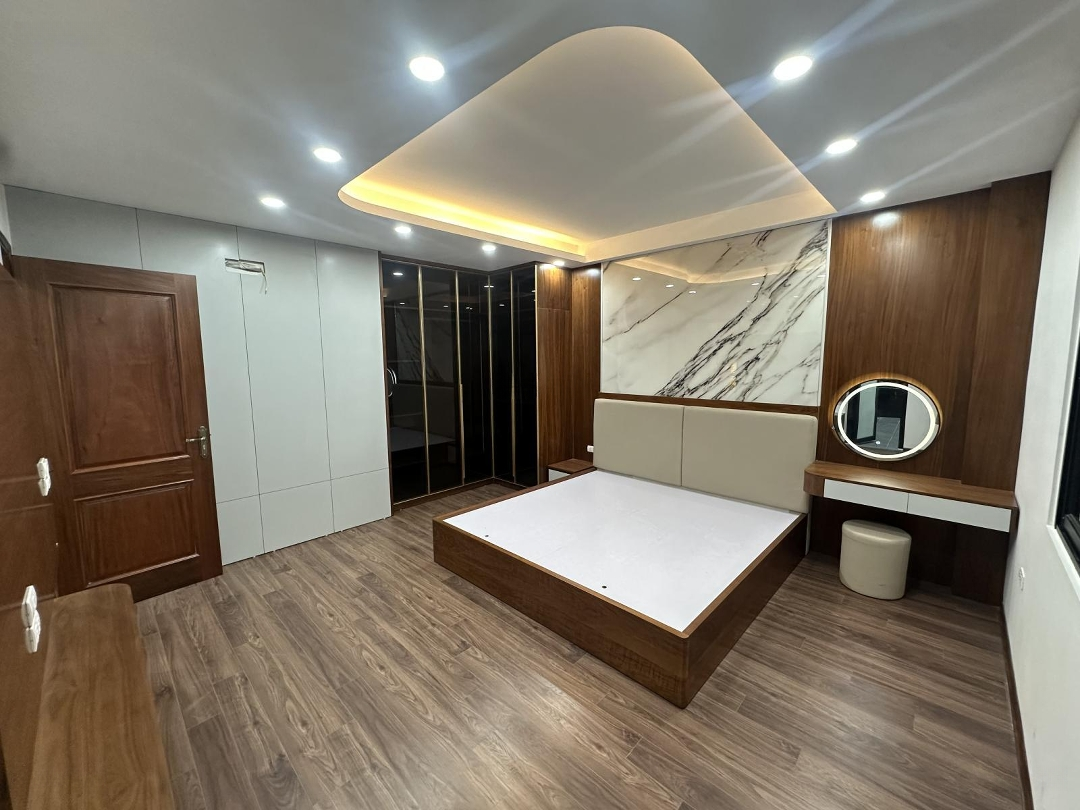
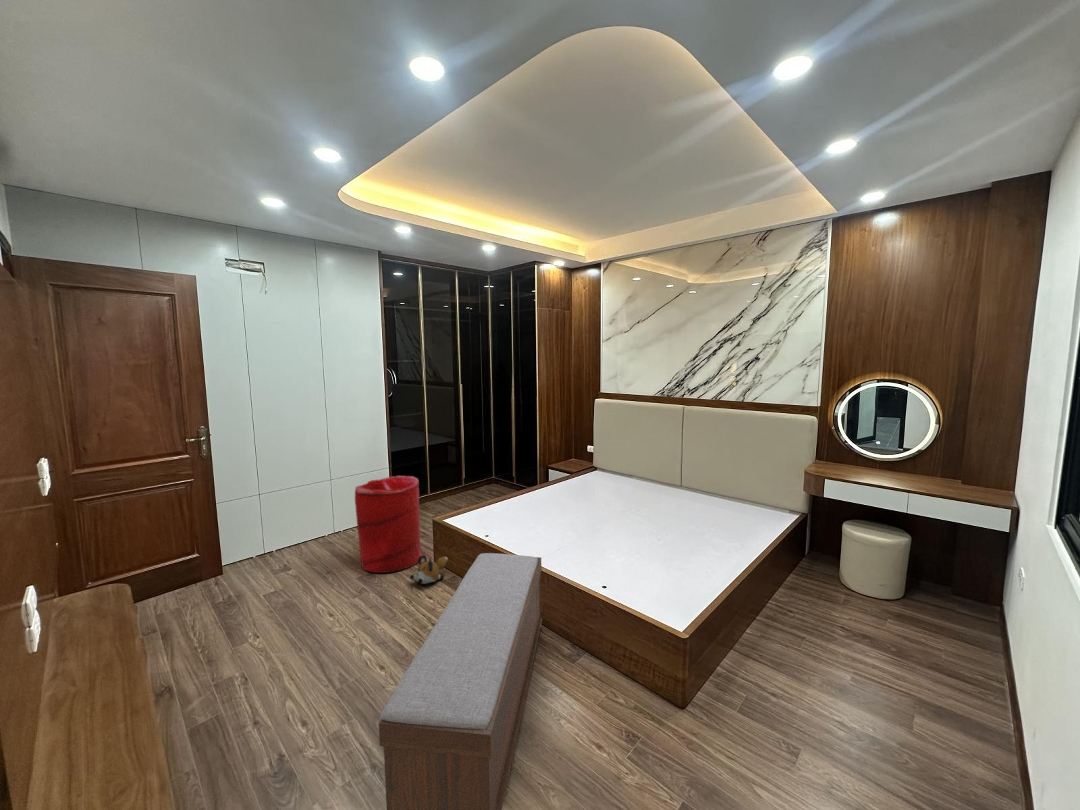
+ plush toy (431, 567)
+ bench (483, 658)
+ laundry hamper (388, 520)
